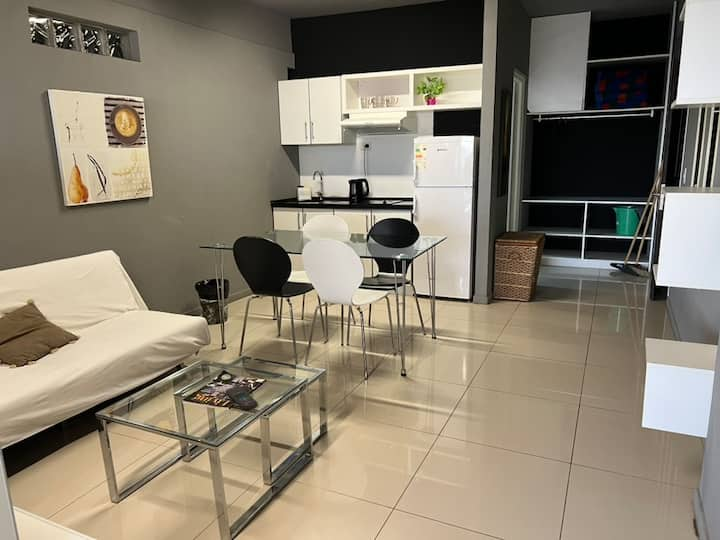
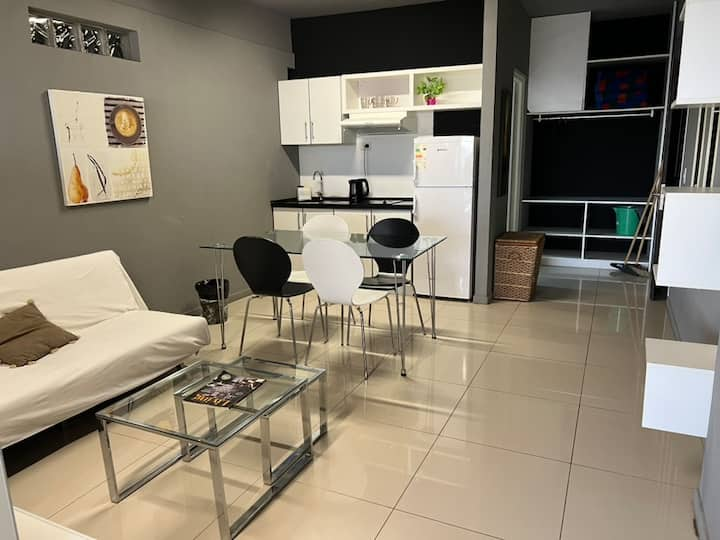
- remote control (241, 397)
